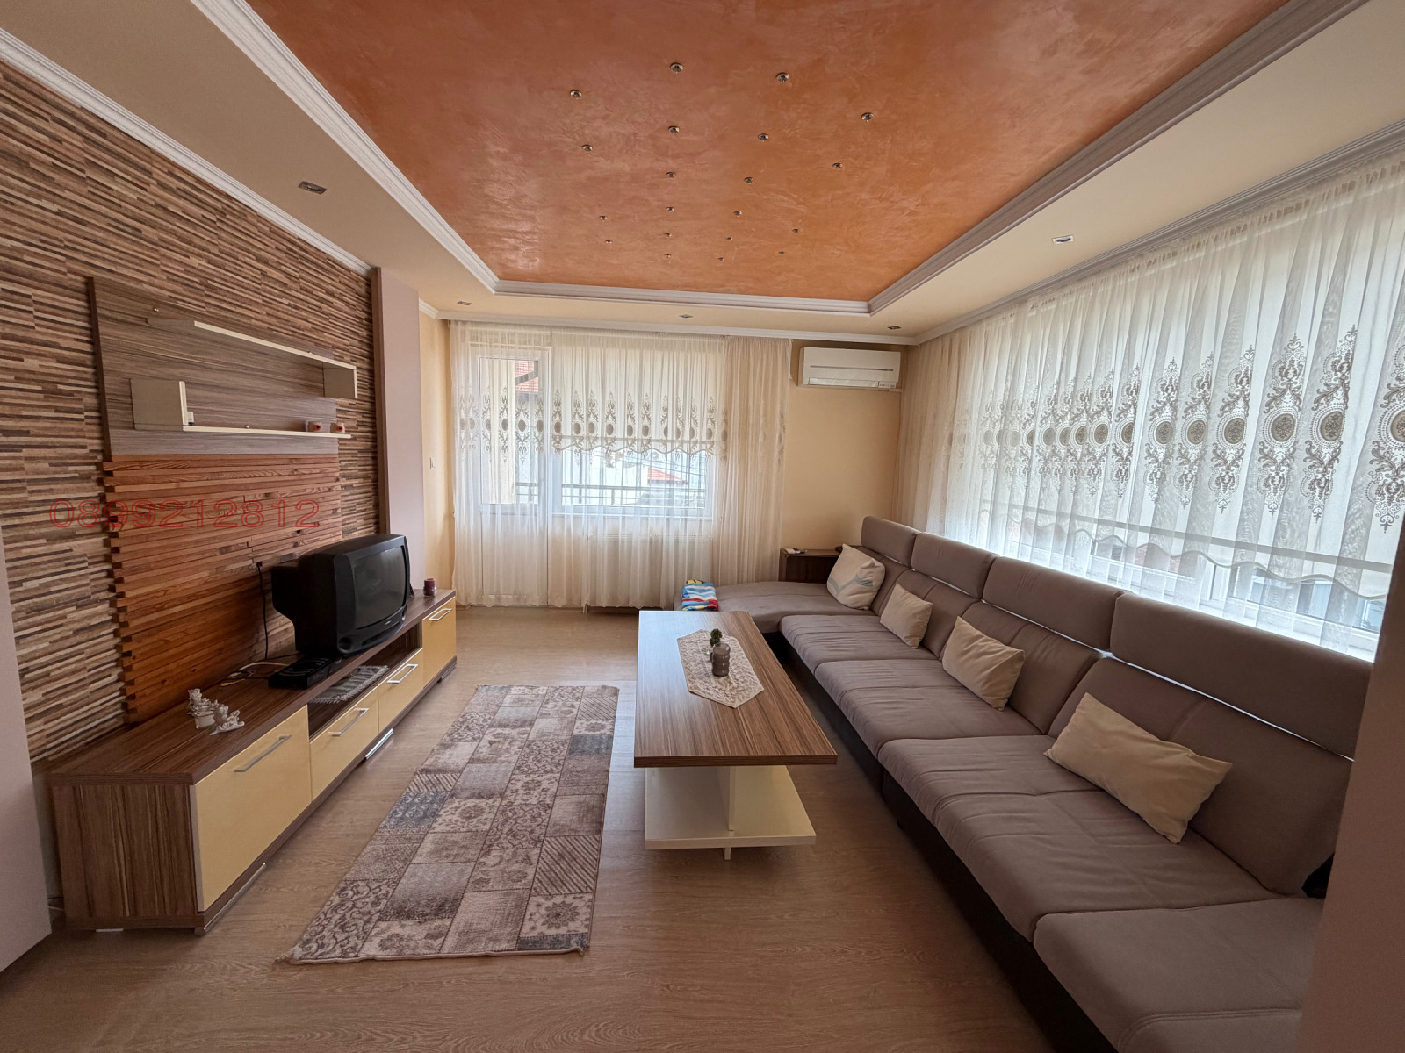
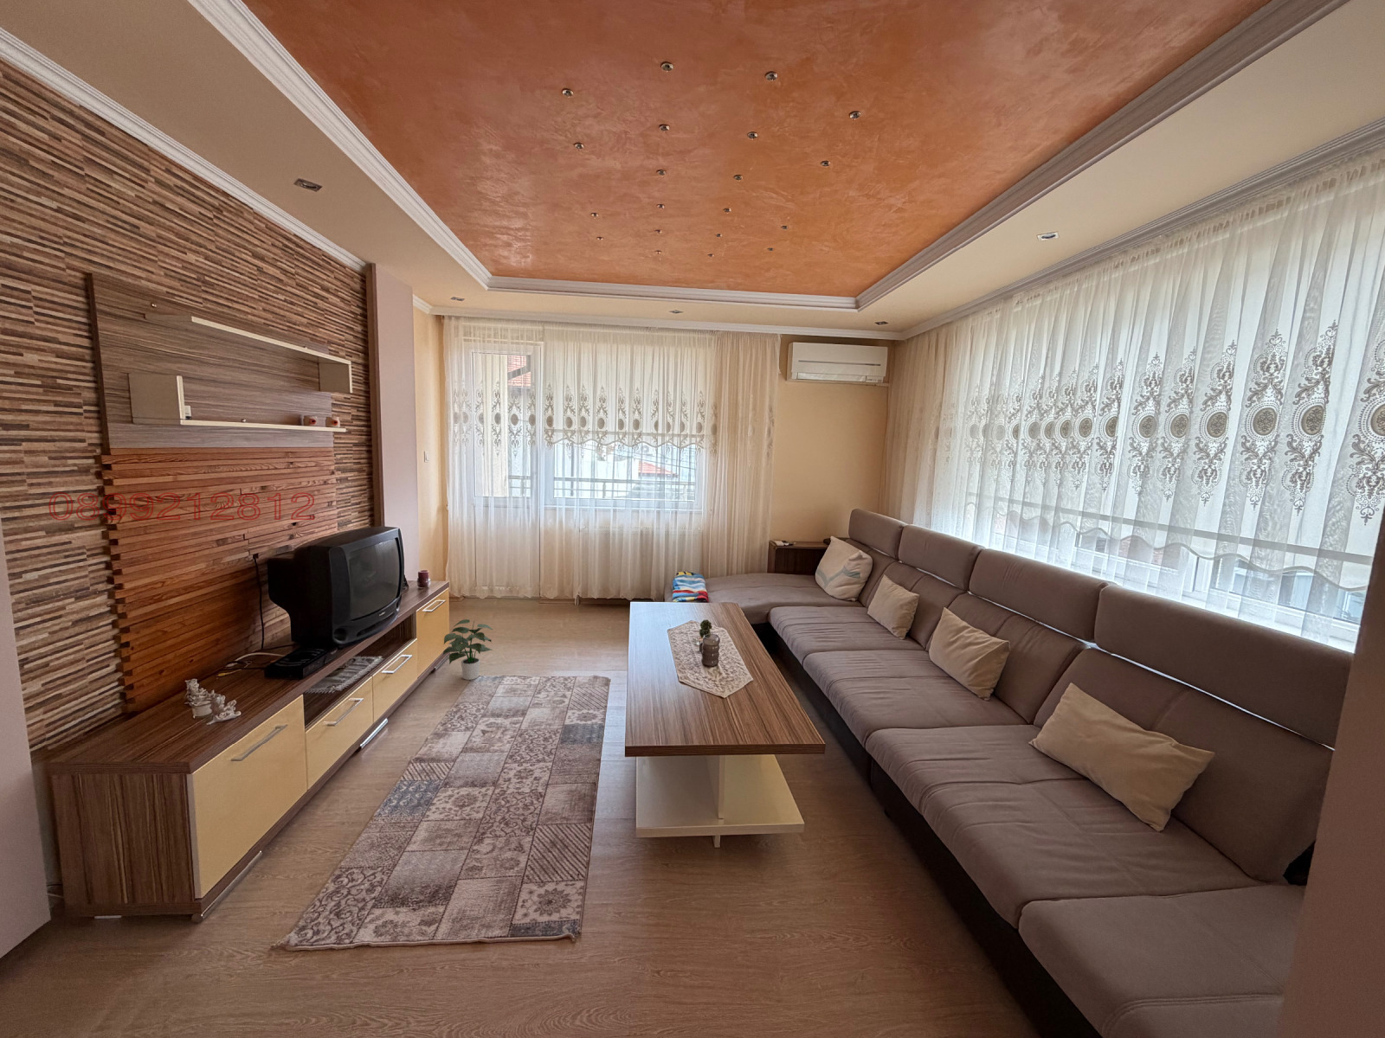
+ potted plant (469, 650)
